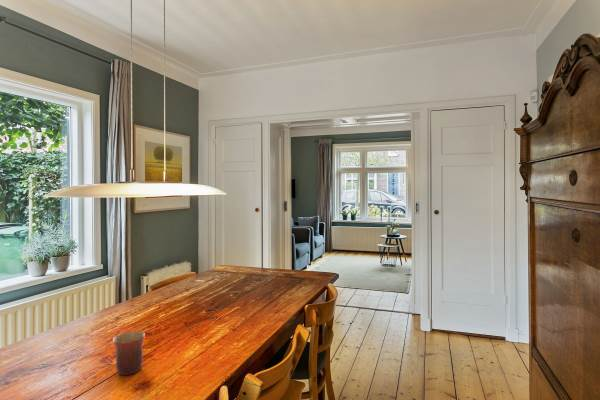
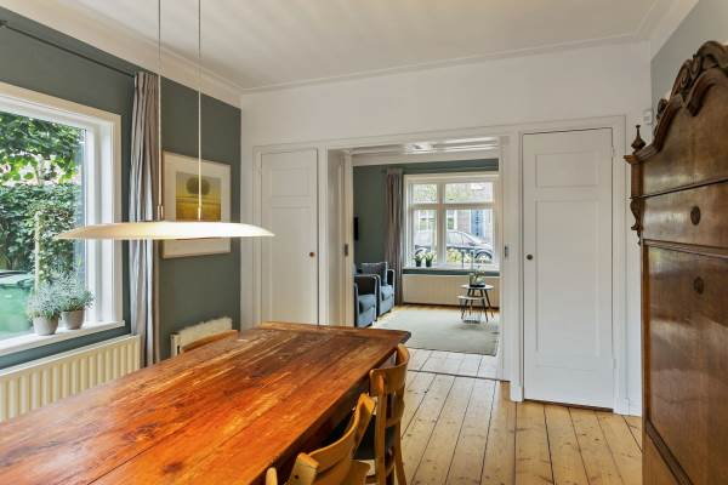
- mug (128, 351)
